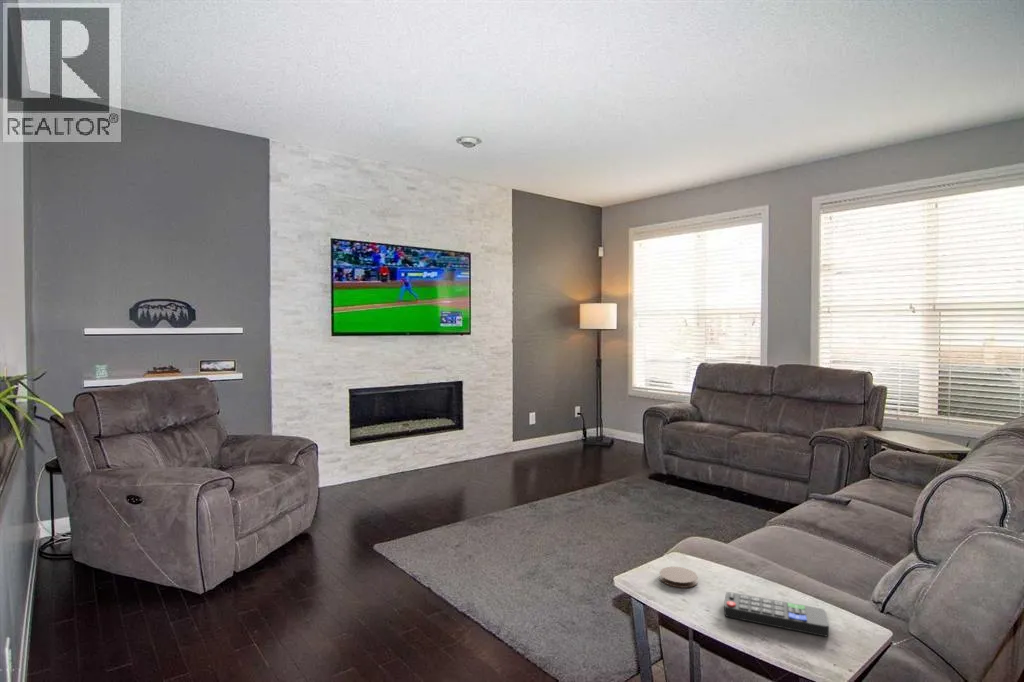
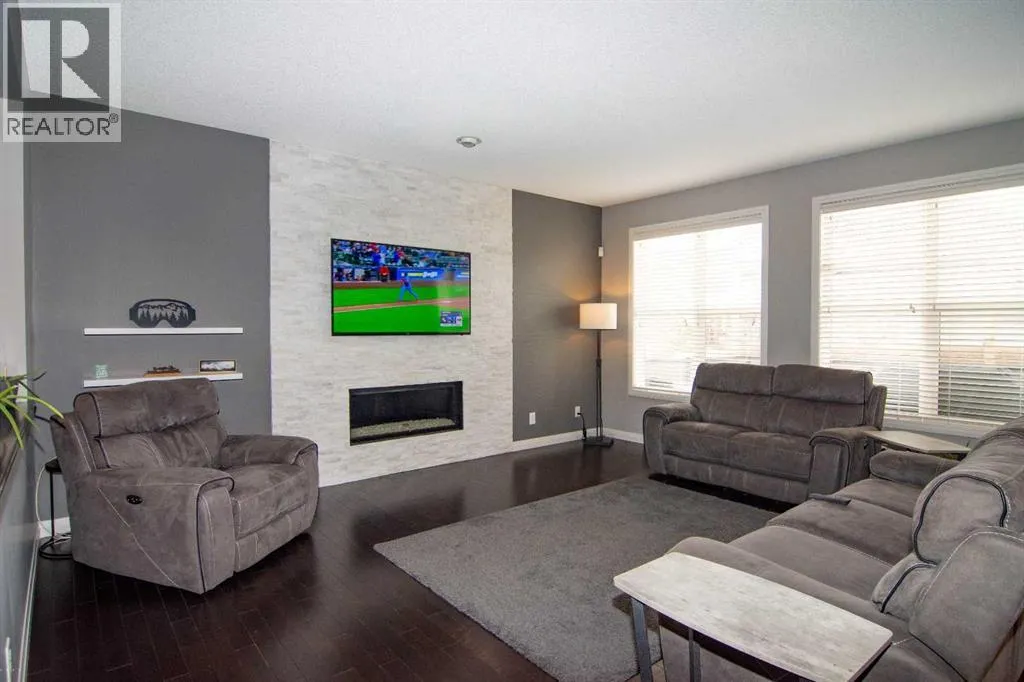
- remote control (774, 612)
- coaster (678, 576)
